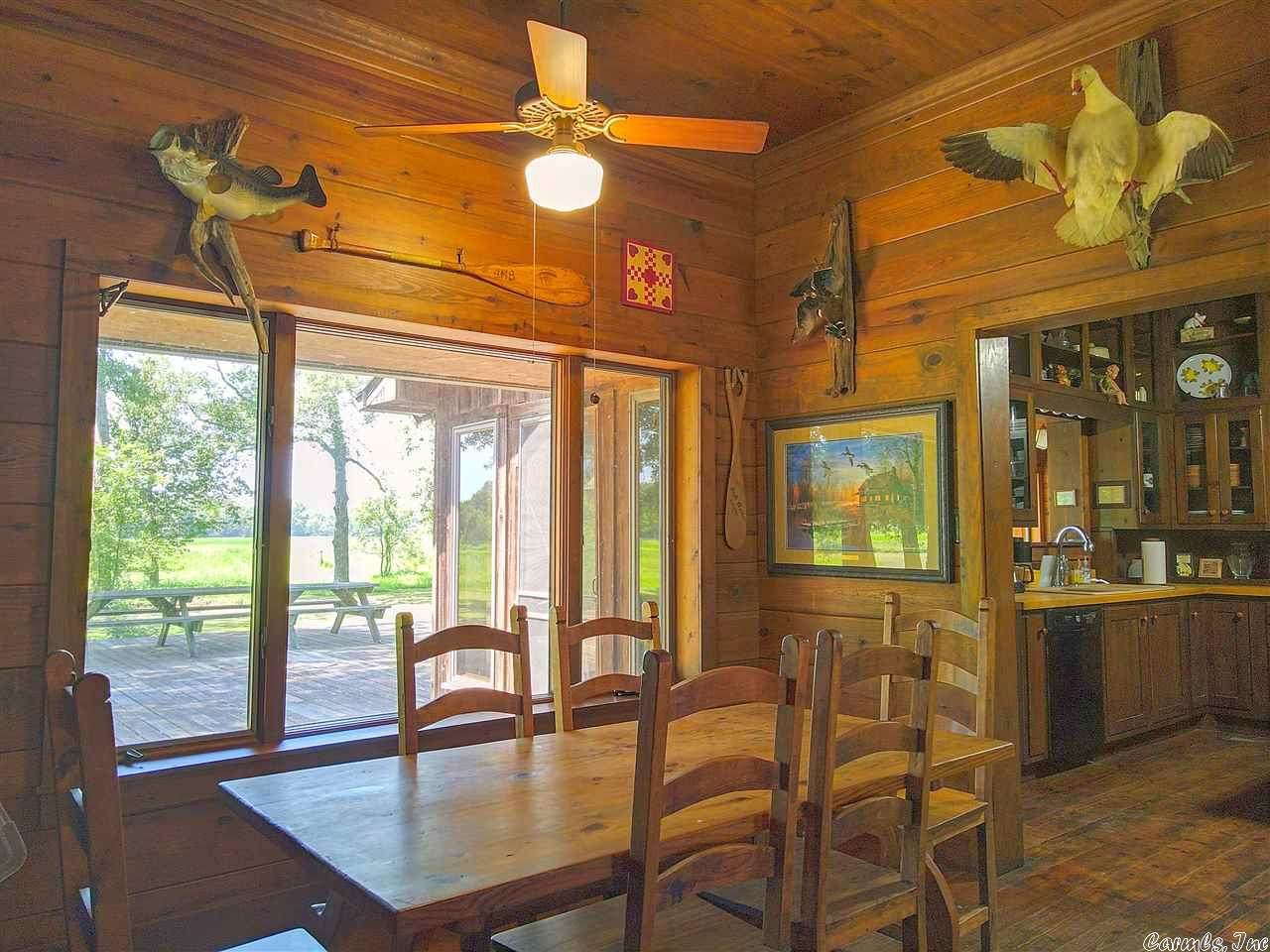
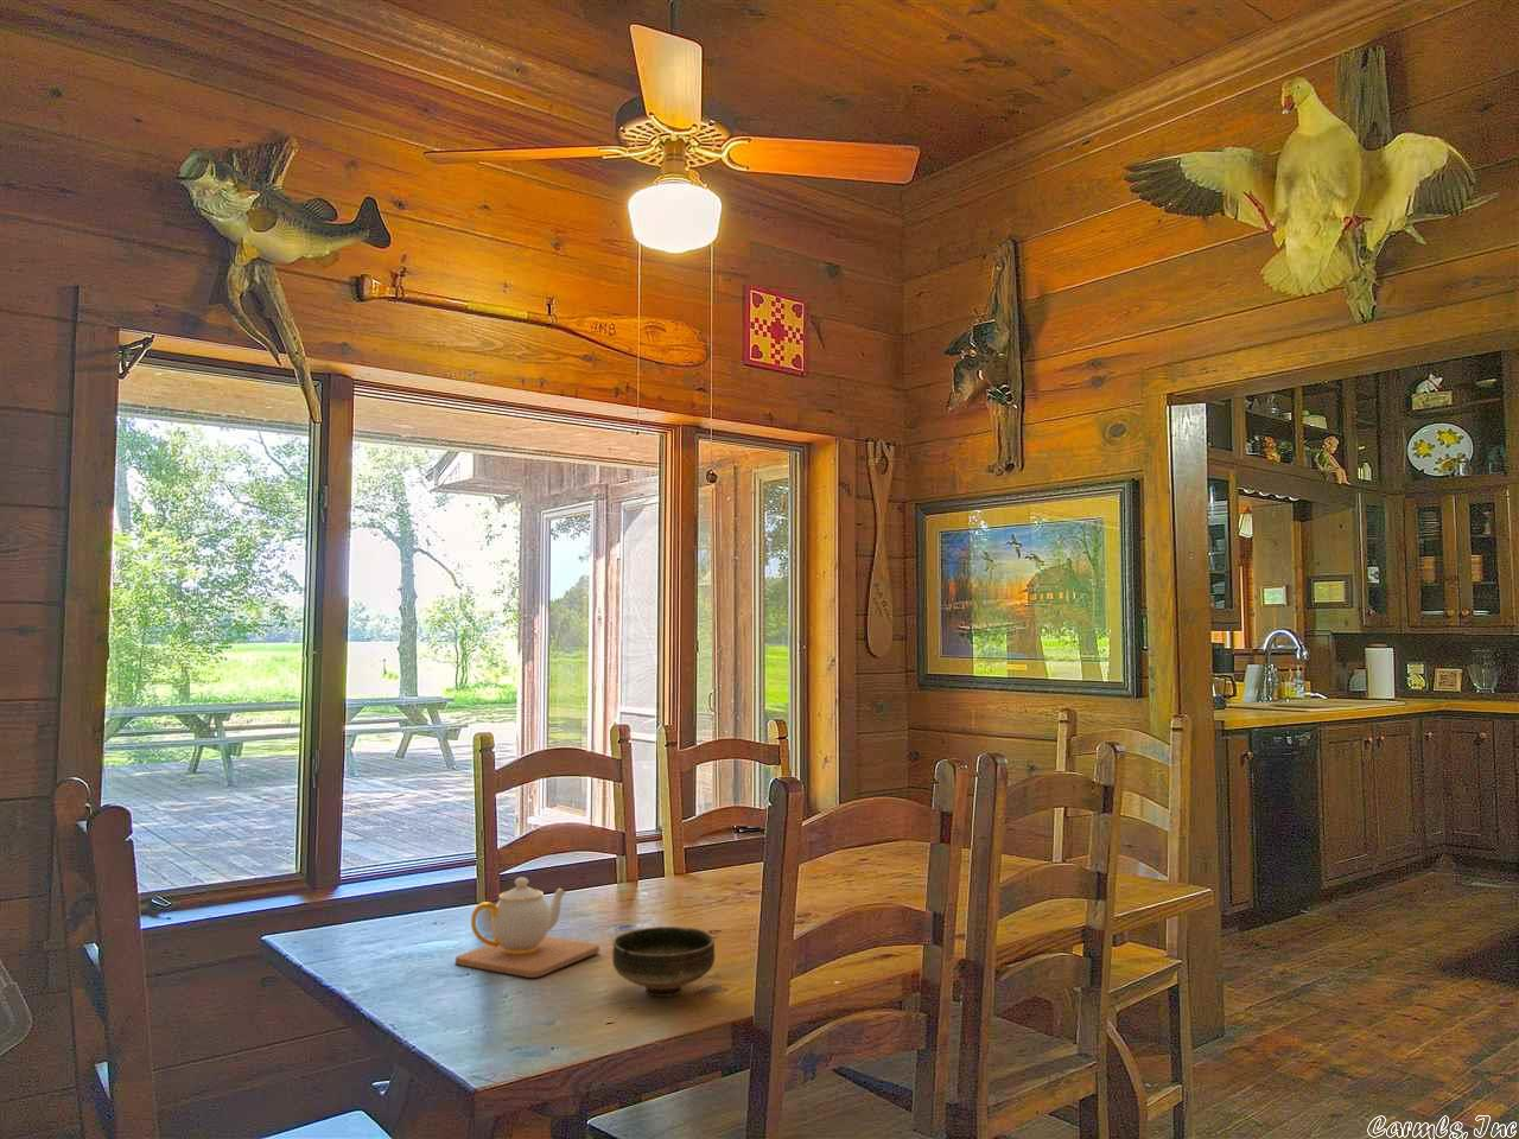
+ teapot (529, 918)
+ bowl (664, 964)
